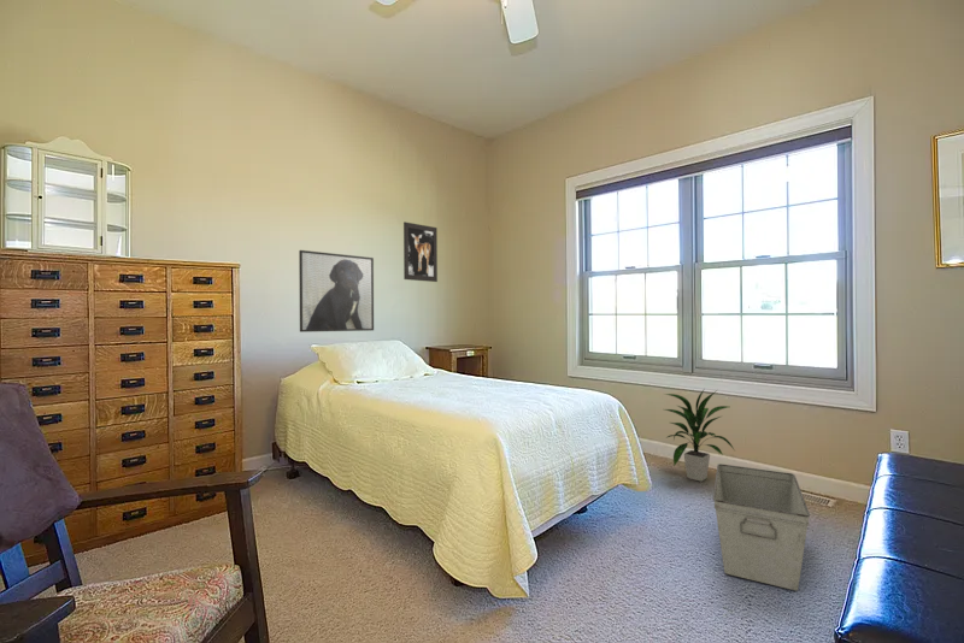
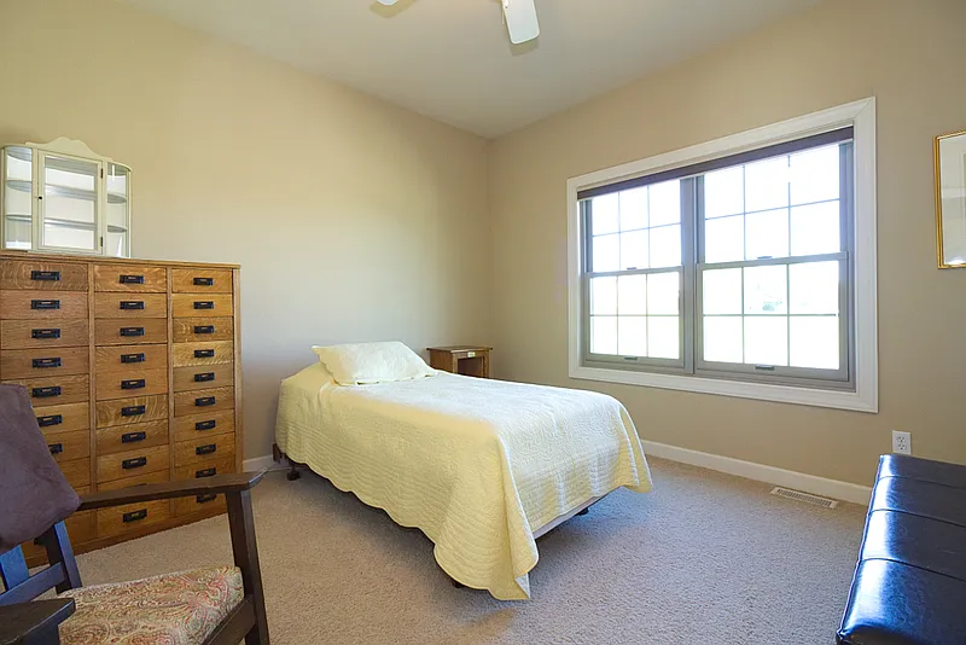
- storage bin (757, 518)
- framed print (339, 293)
- wall art (421, 252)
- indoor plant (693, 432)
